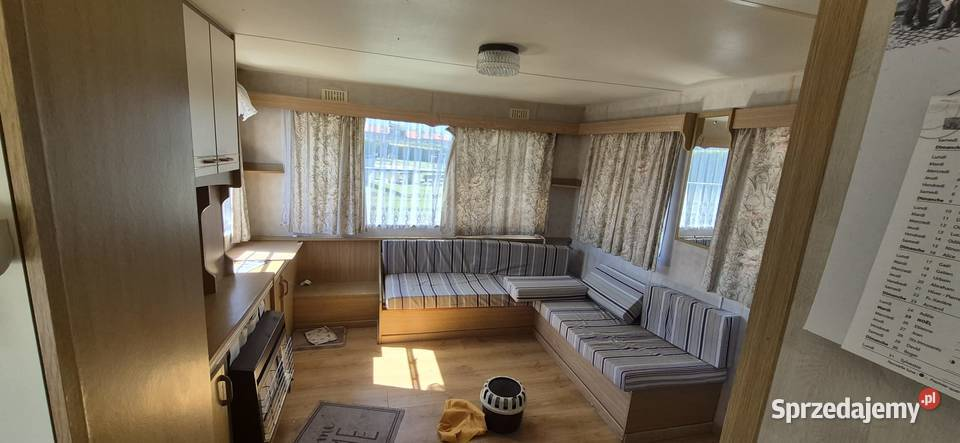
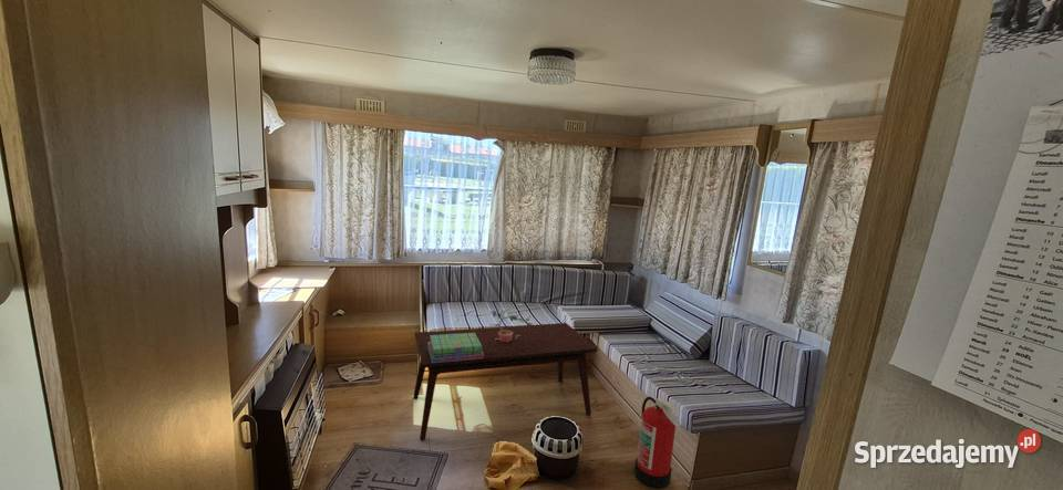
+ stack of books (455, 346)
+ fire extinguisher (657, 437)
+ potted plant (510, 320)
+ coffee table (503, 366)
